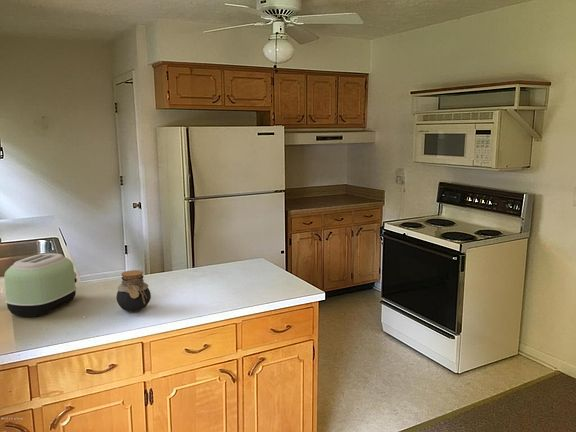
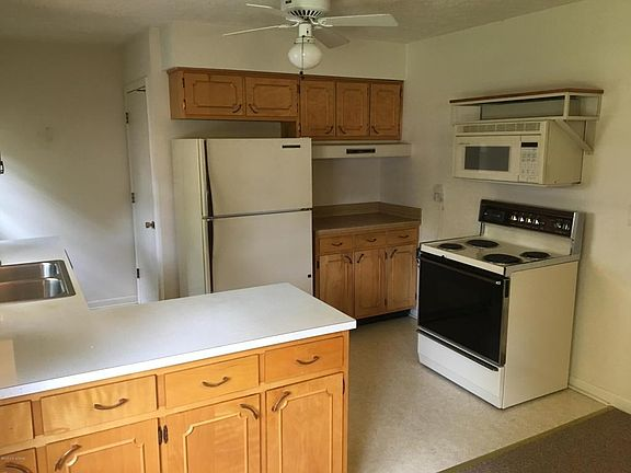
- jar (133, 292)
- toaster (43, 282)
